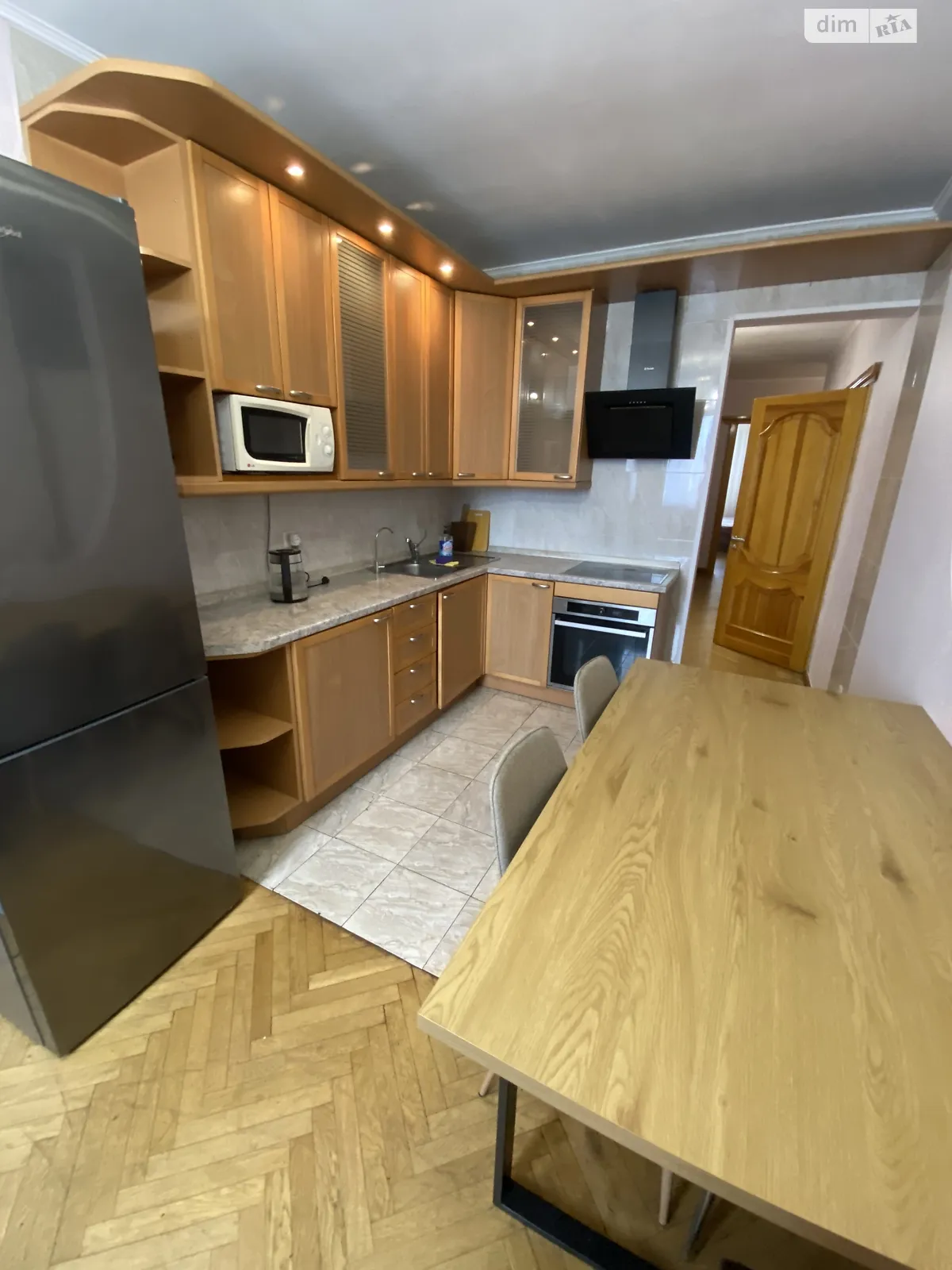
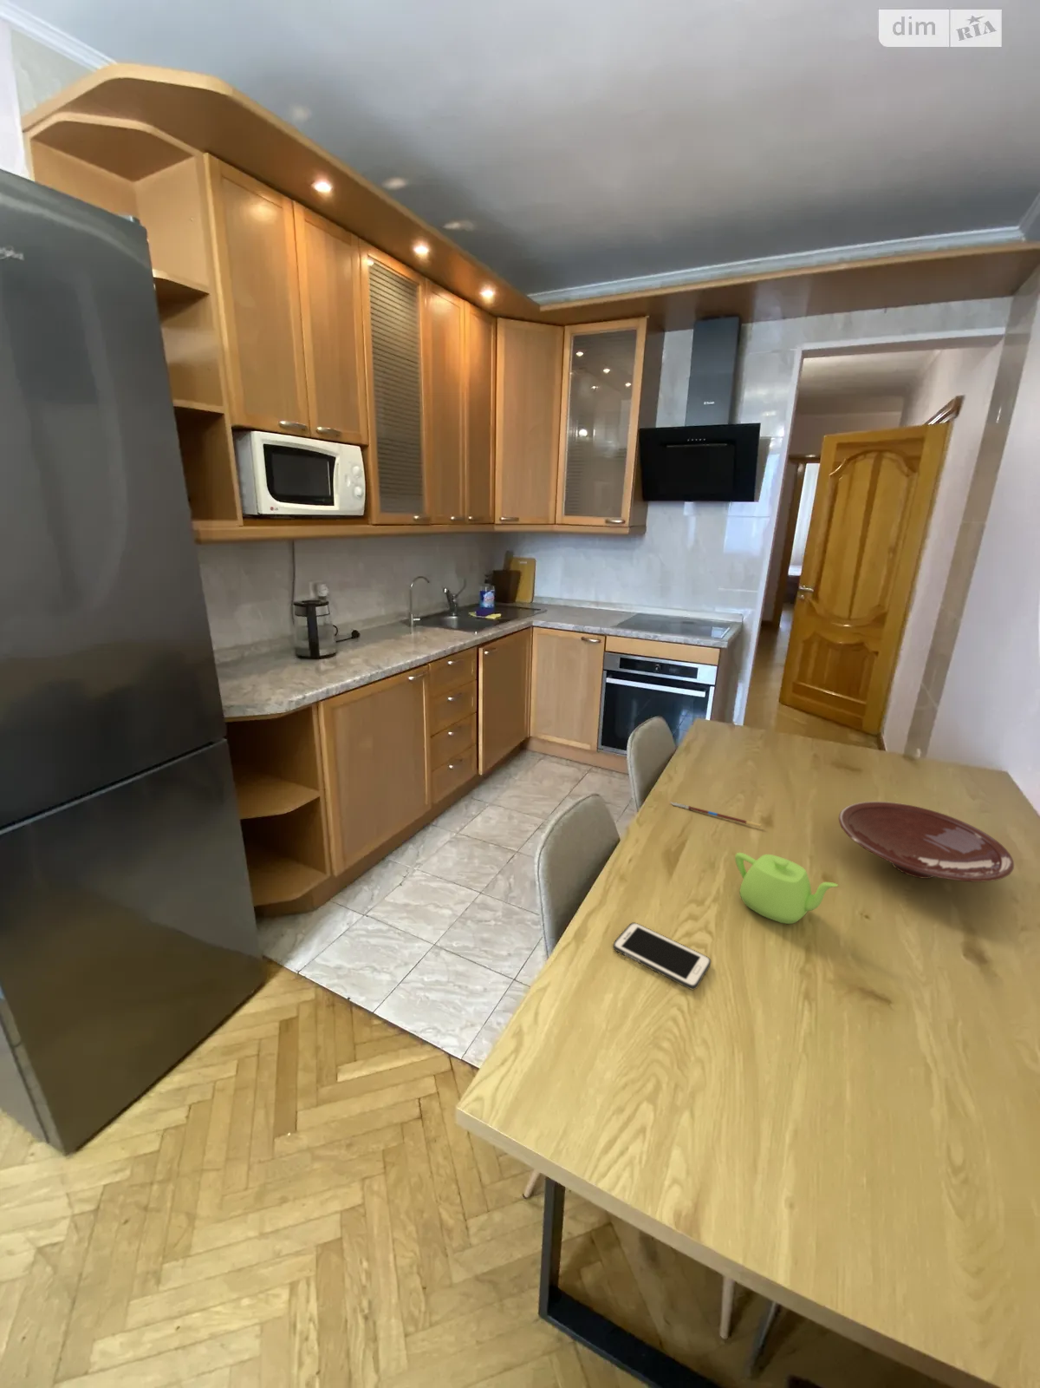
+ teapot (780, 885)
+ cell phone (661, 953)
+ bowl (917, 851)
+ candle (712, 813)
